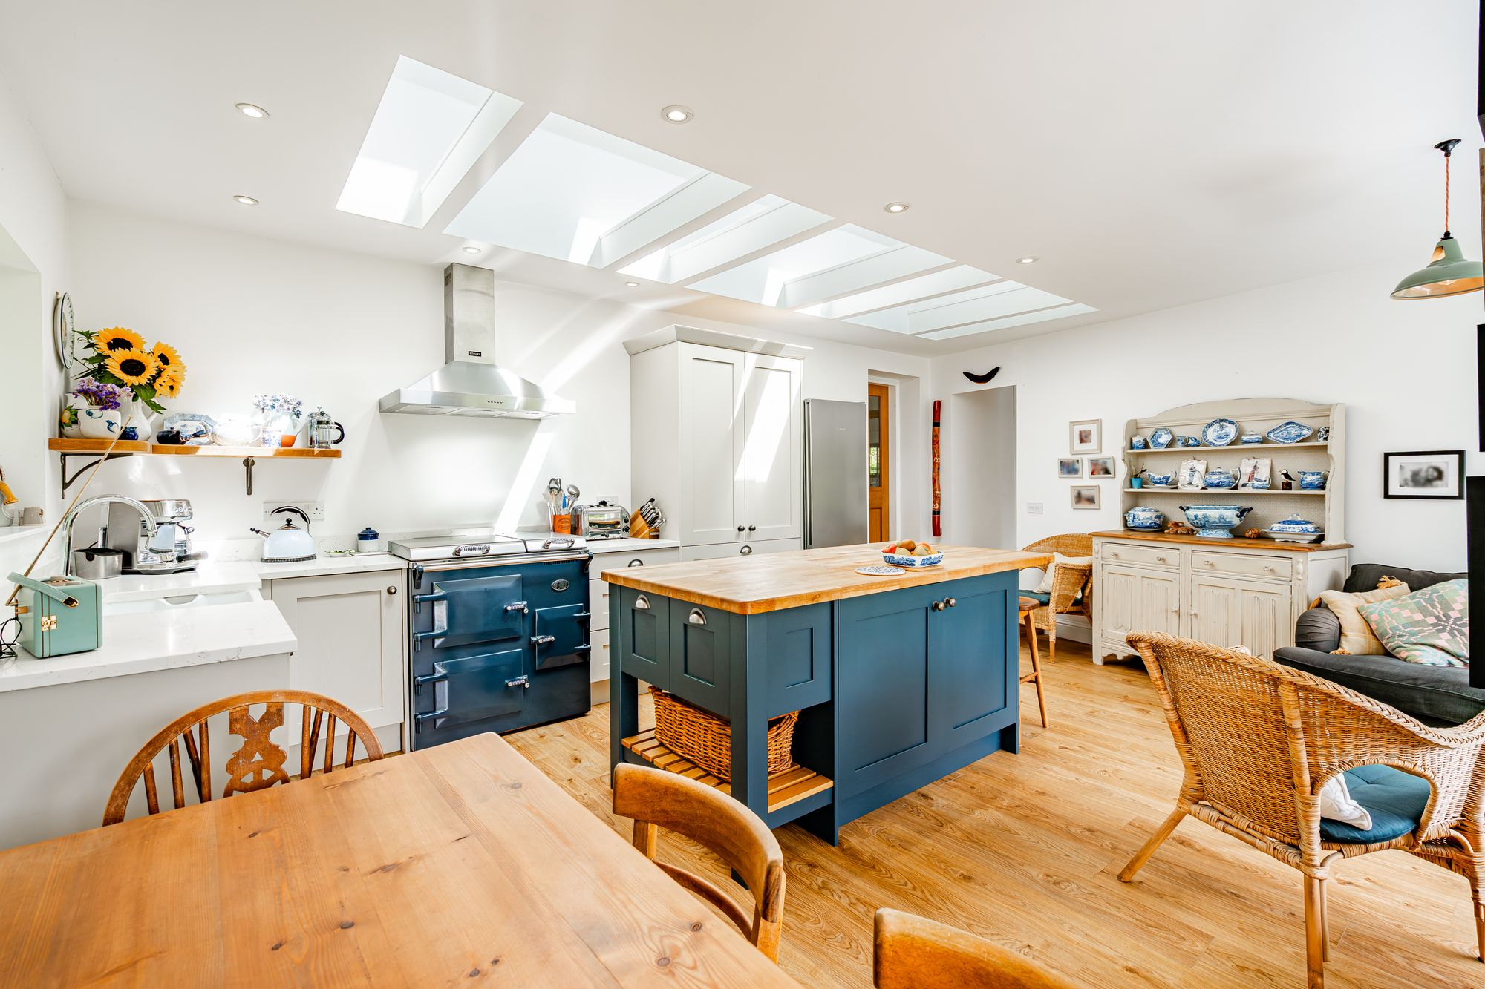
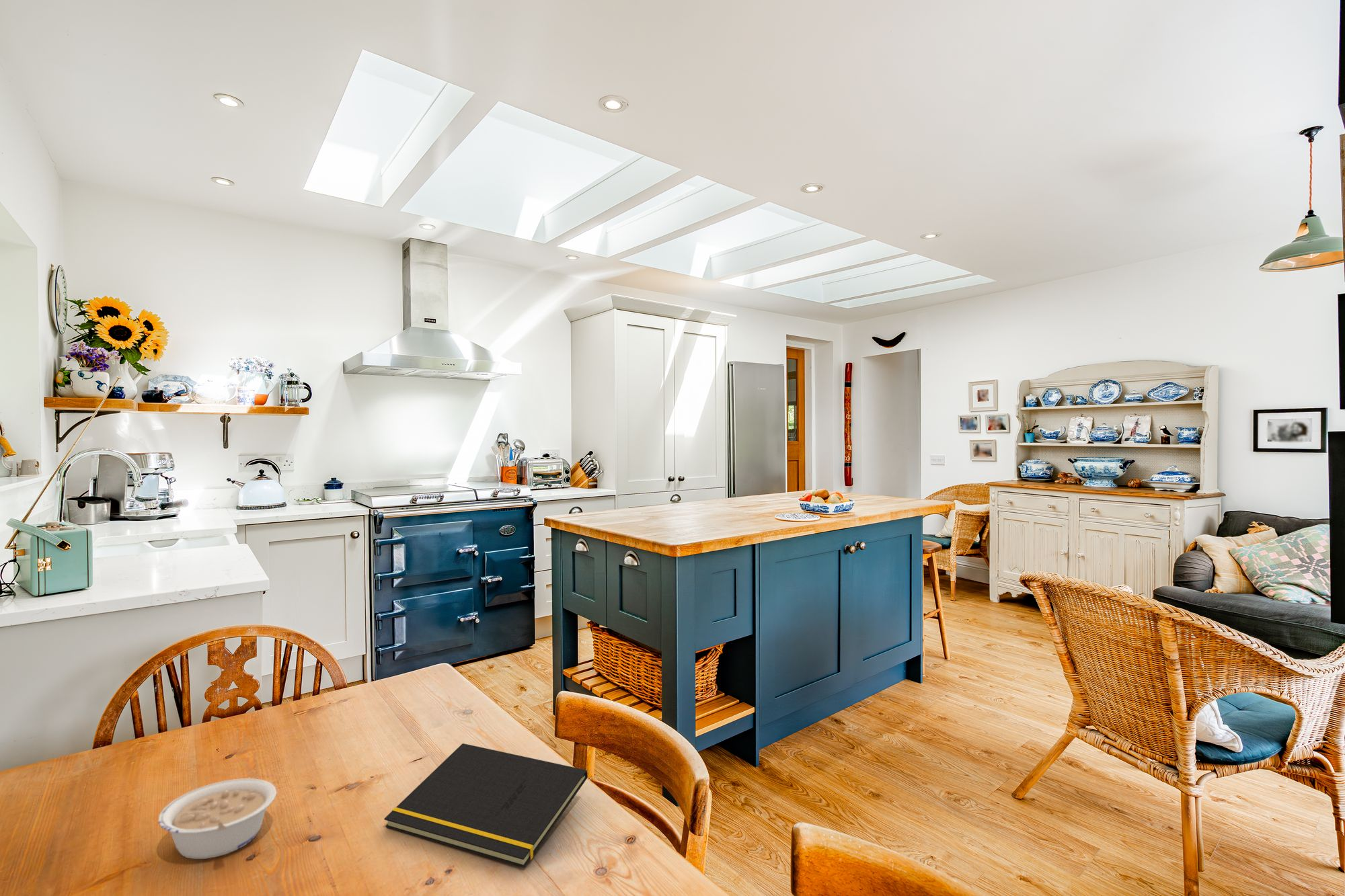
+ notepad (490, 797)
+ legume (223, 818)
